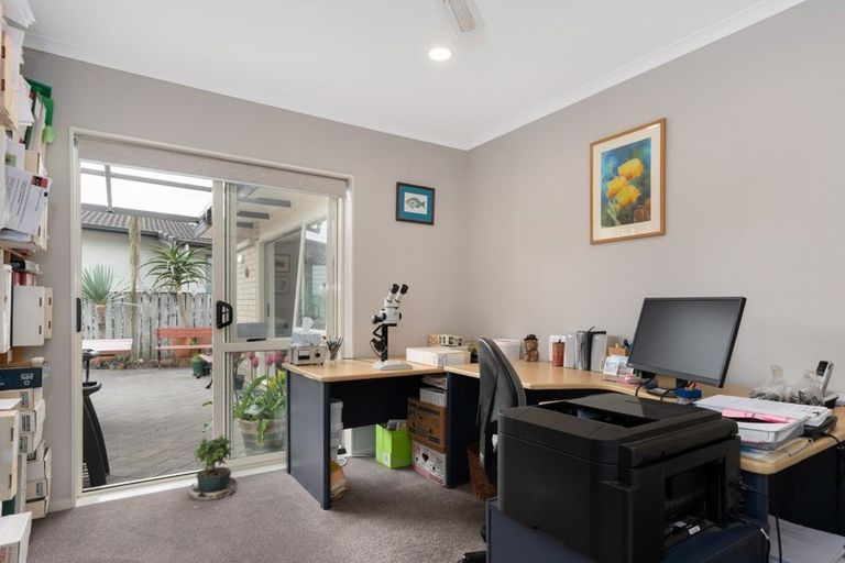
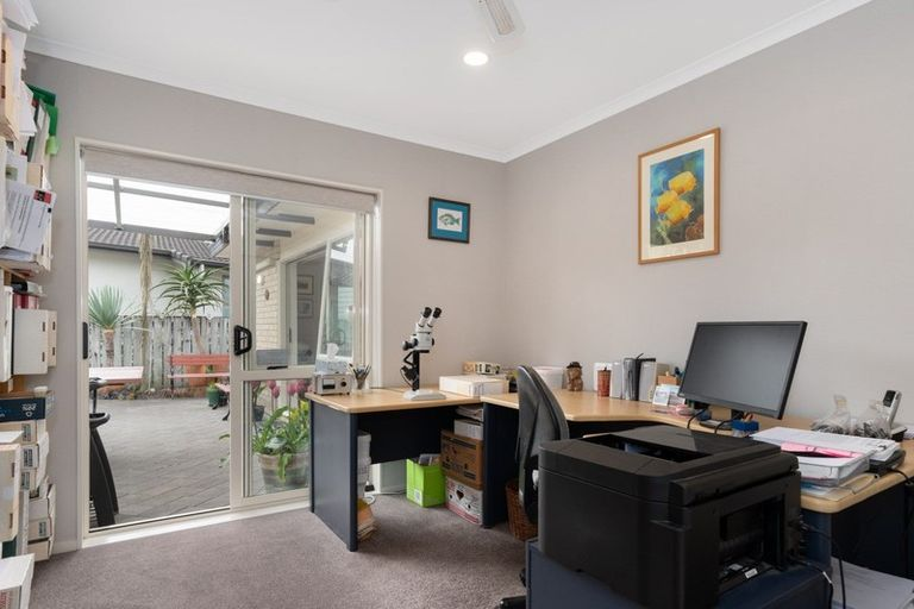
- potted plant (212, 464)
